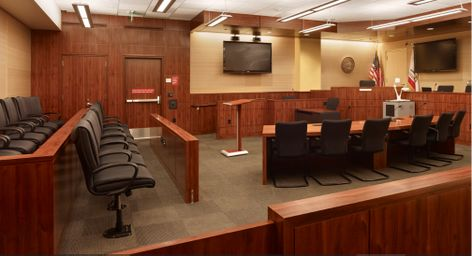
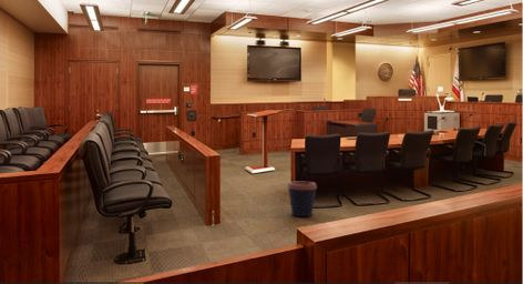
+ coffee cup (301, 199)
